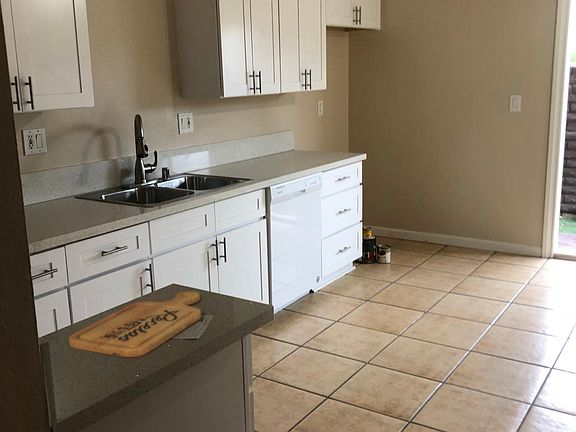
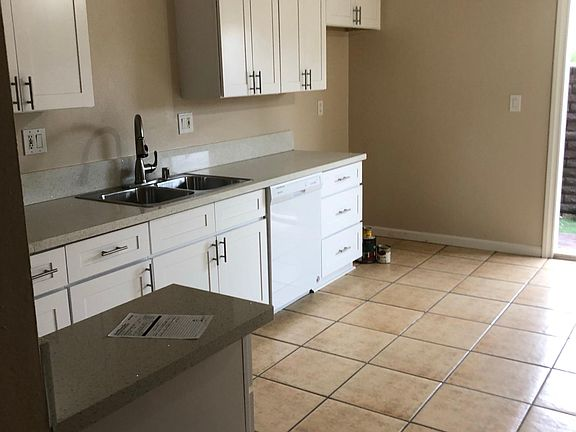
- cutting board (152, 318)
